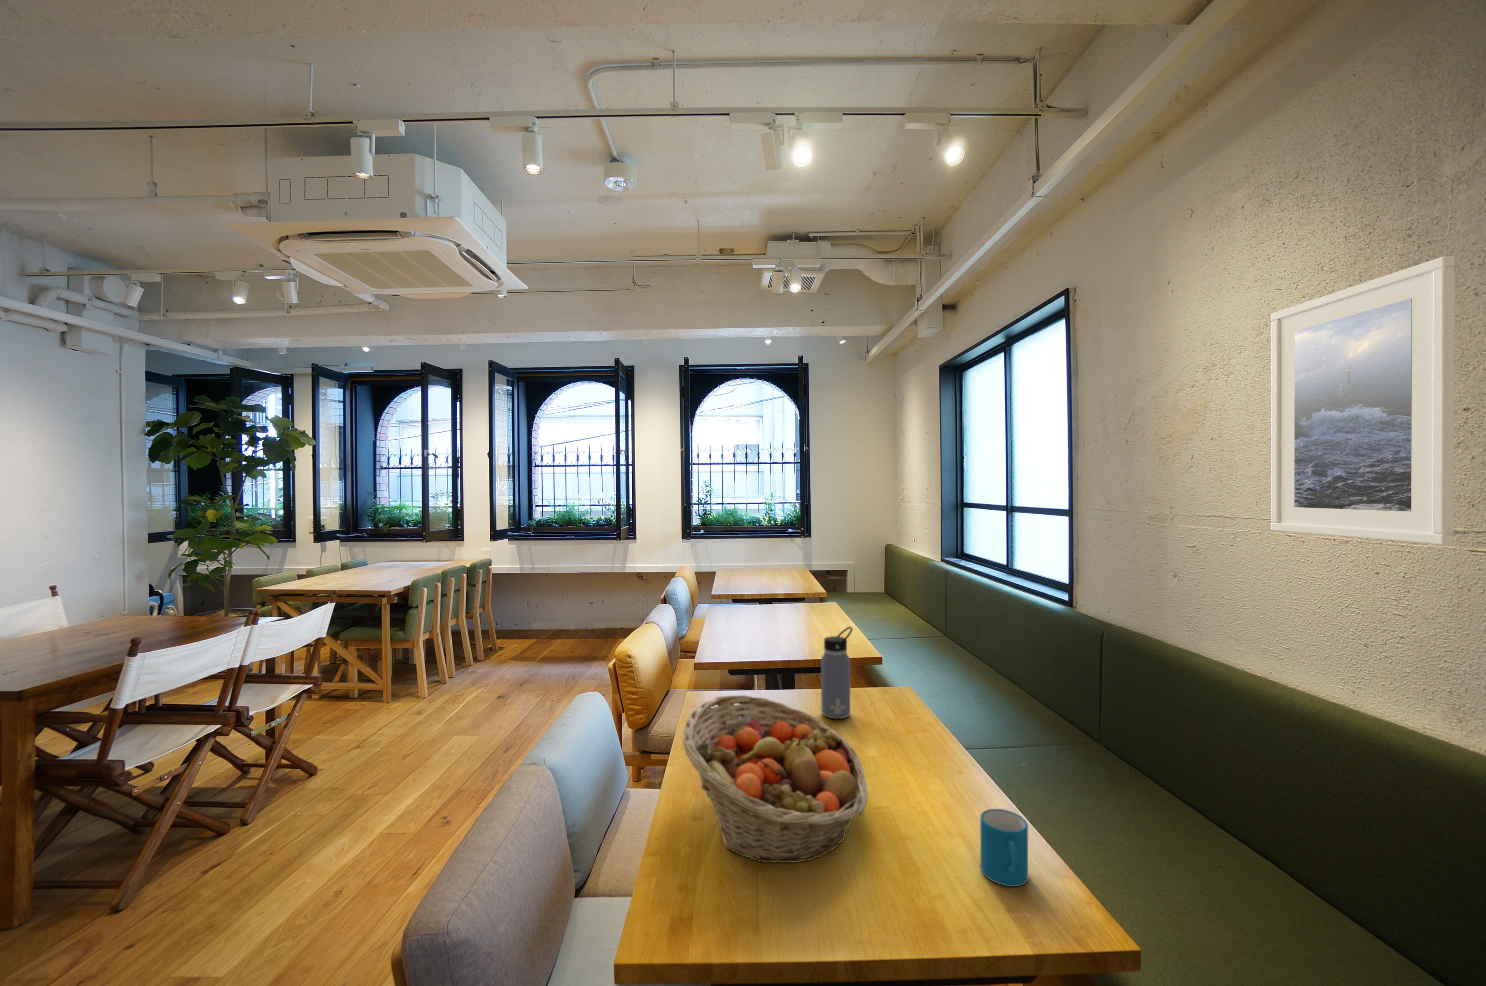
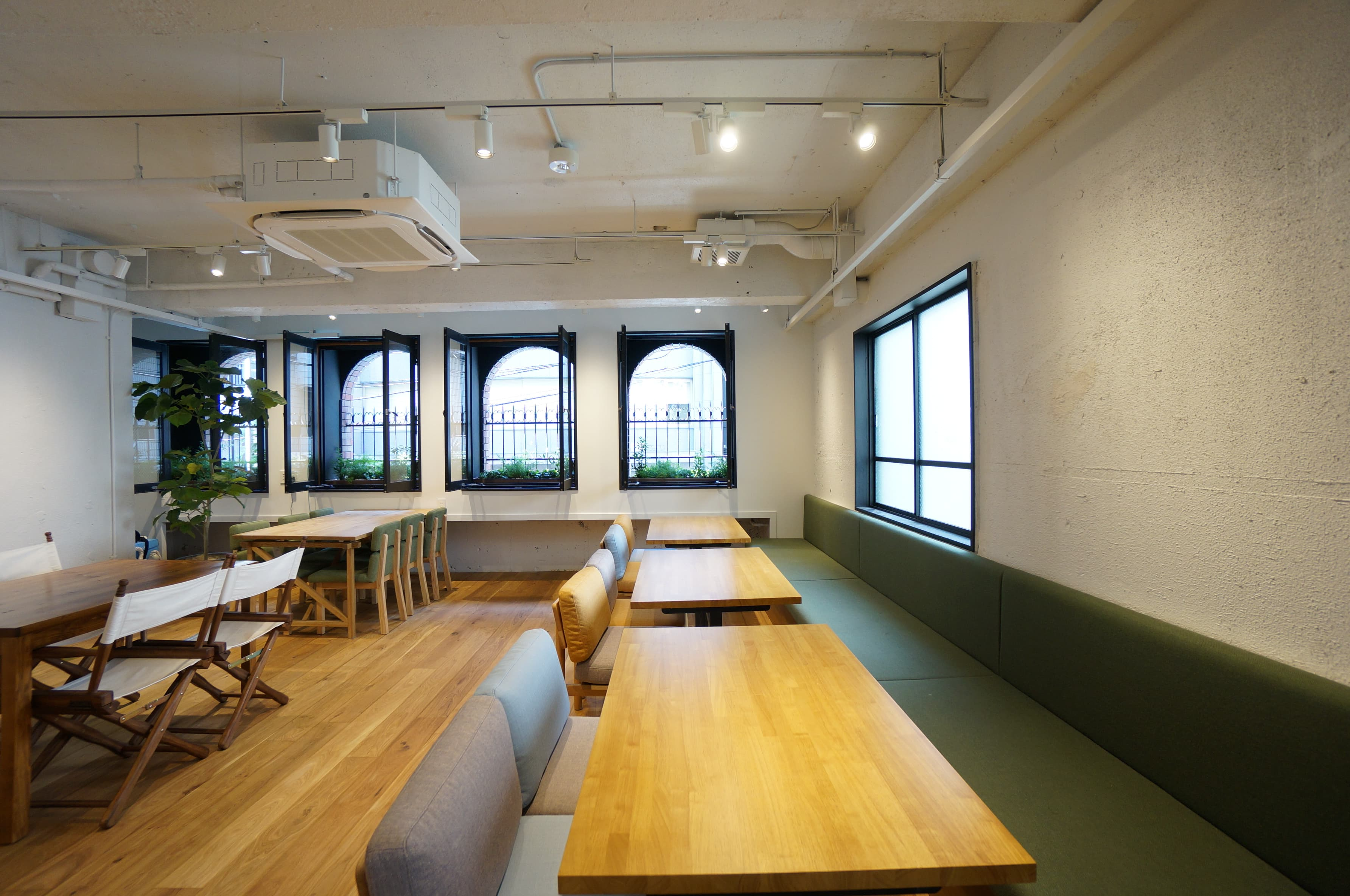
- water bottle (837, 670)
- mug (1007, 853)
- fruit basket (776, 767)
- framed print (1350, 413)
